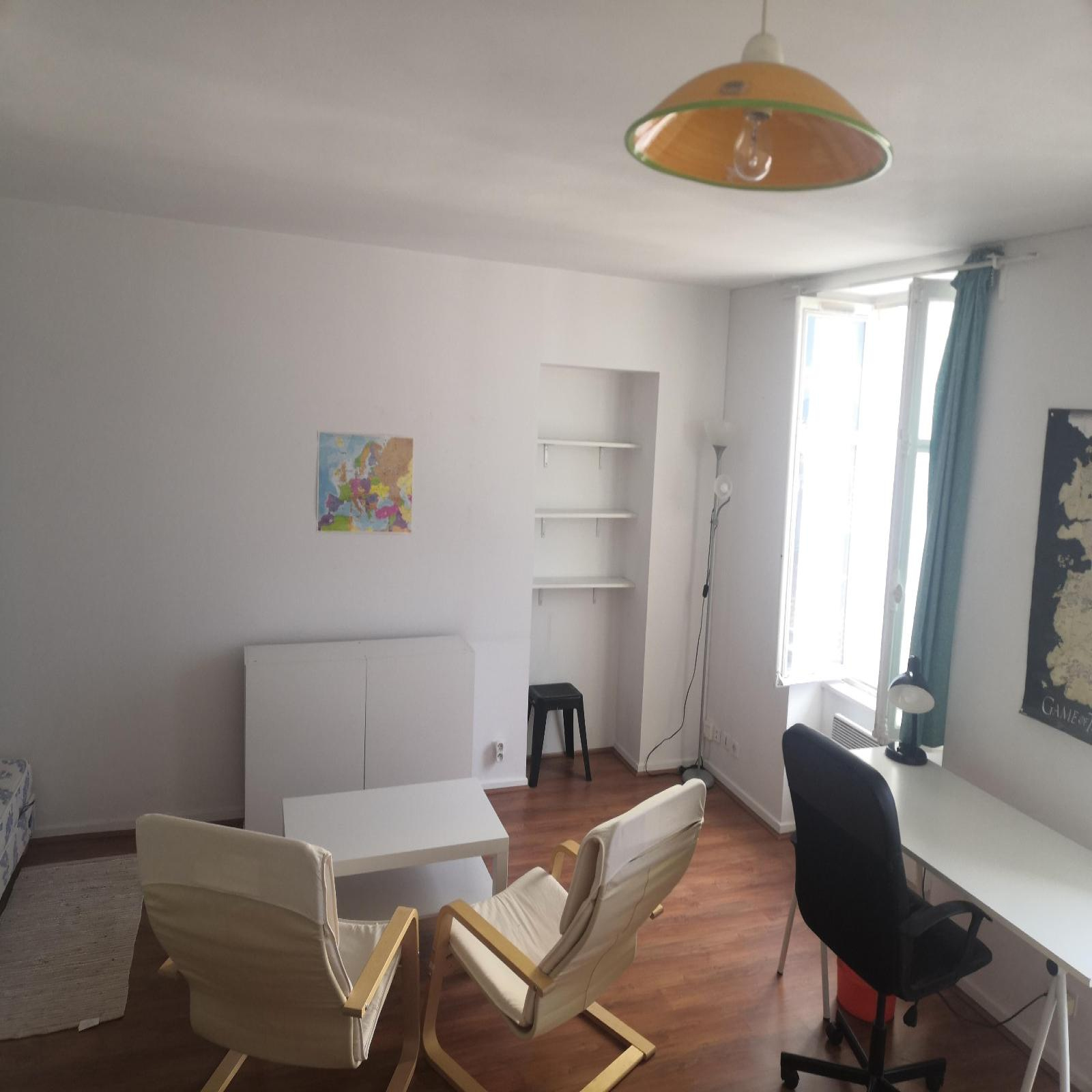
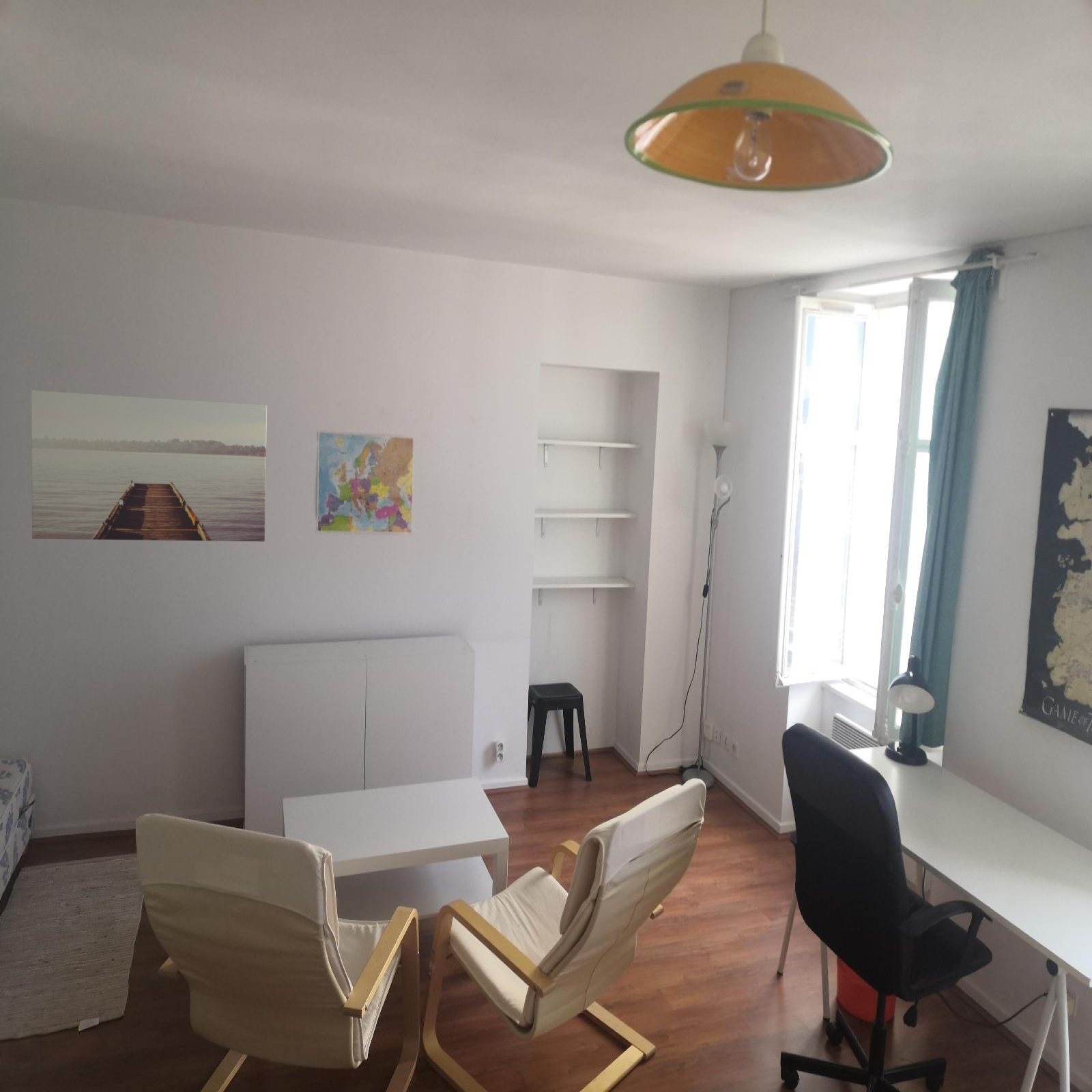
+ wall art (154, 470)
